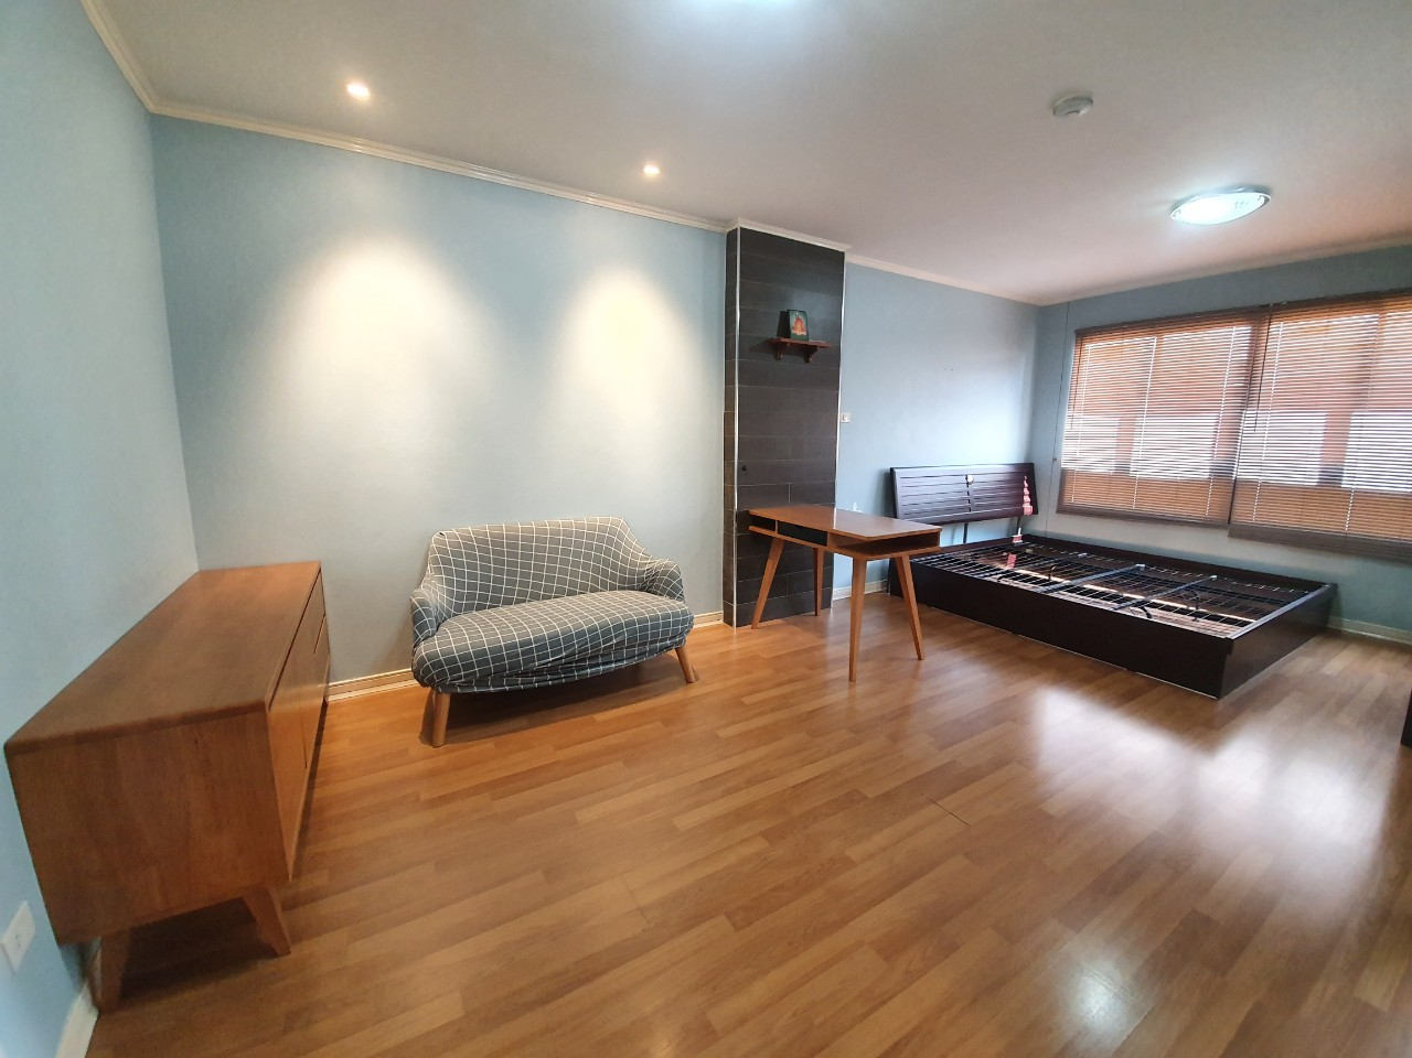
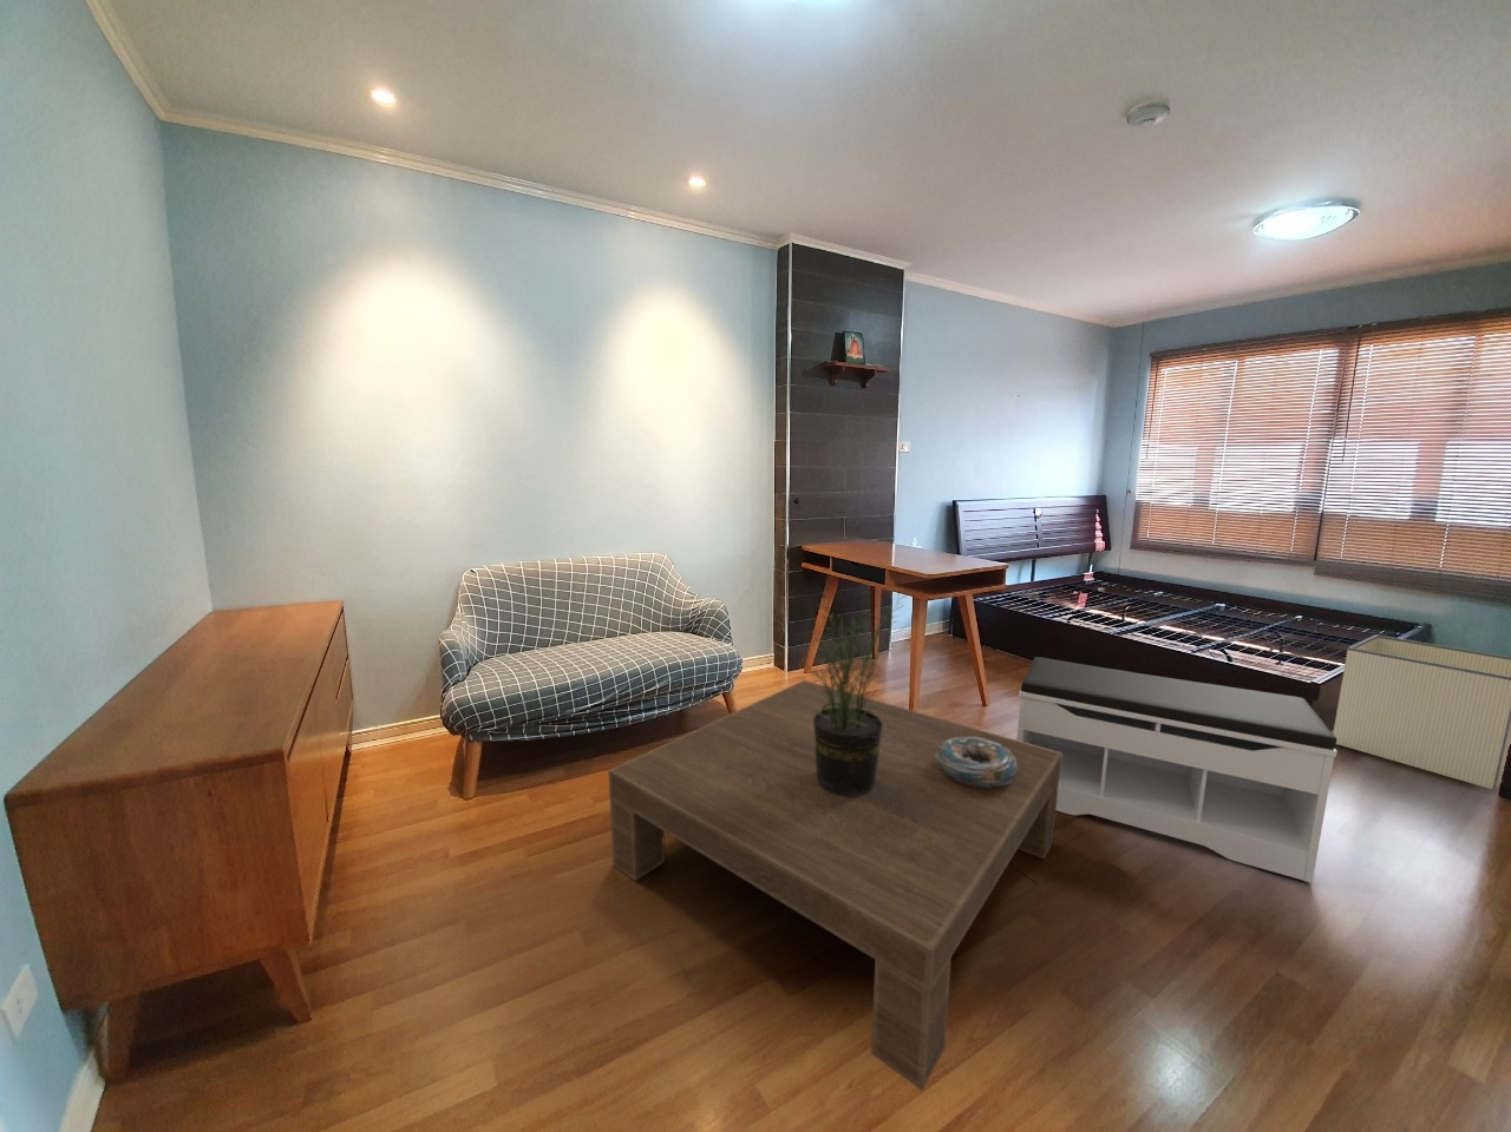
+ bench (1149, 750)
+ storage bin (1429, 703)
+ coffee table (840, 807)
+ decorative bowl (977, 759)
+ potted plant (852, 687)
